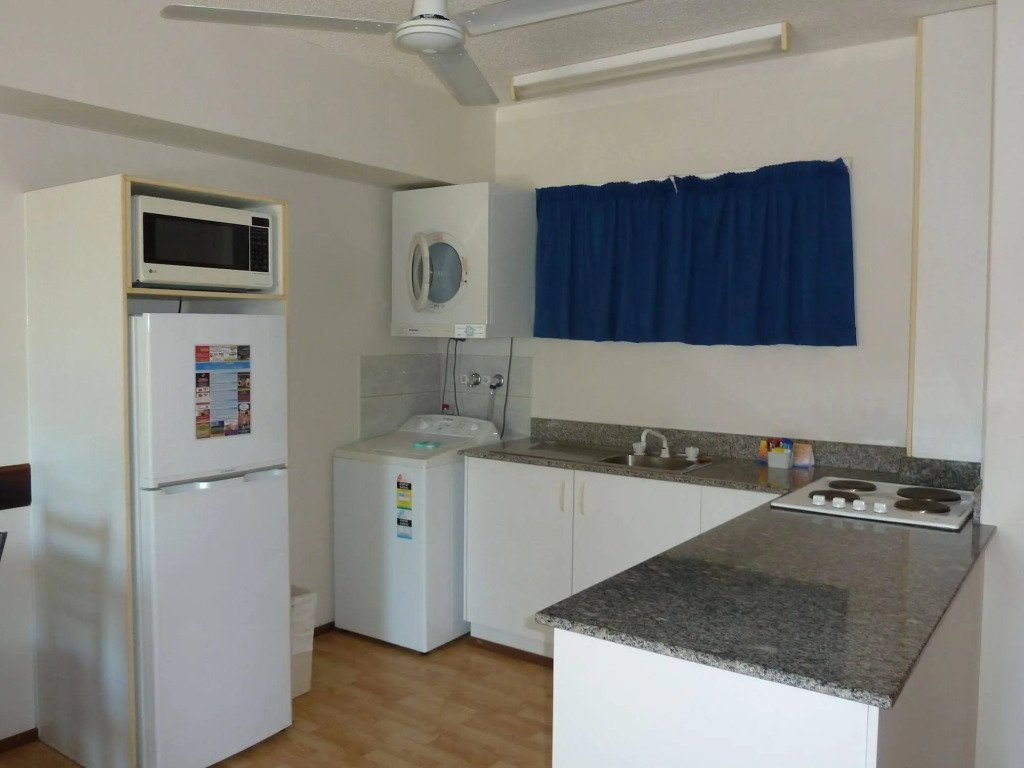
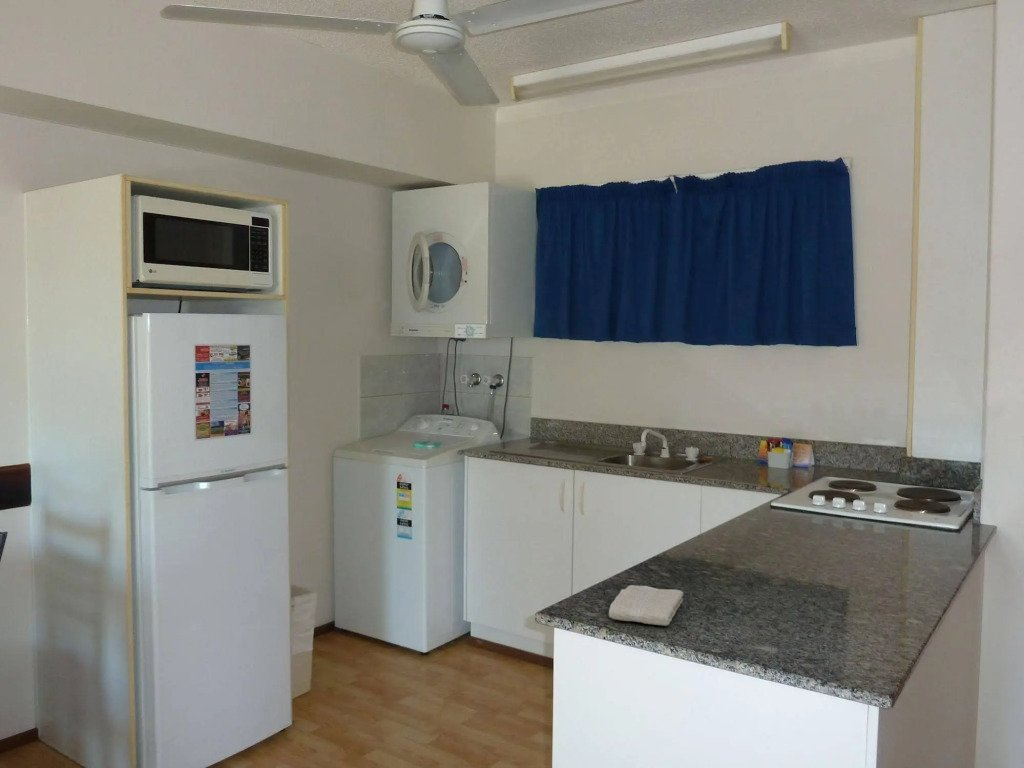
+ washcloth (647, 603)
